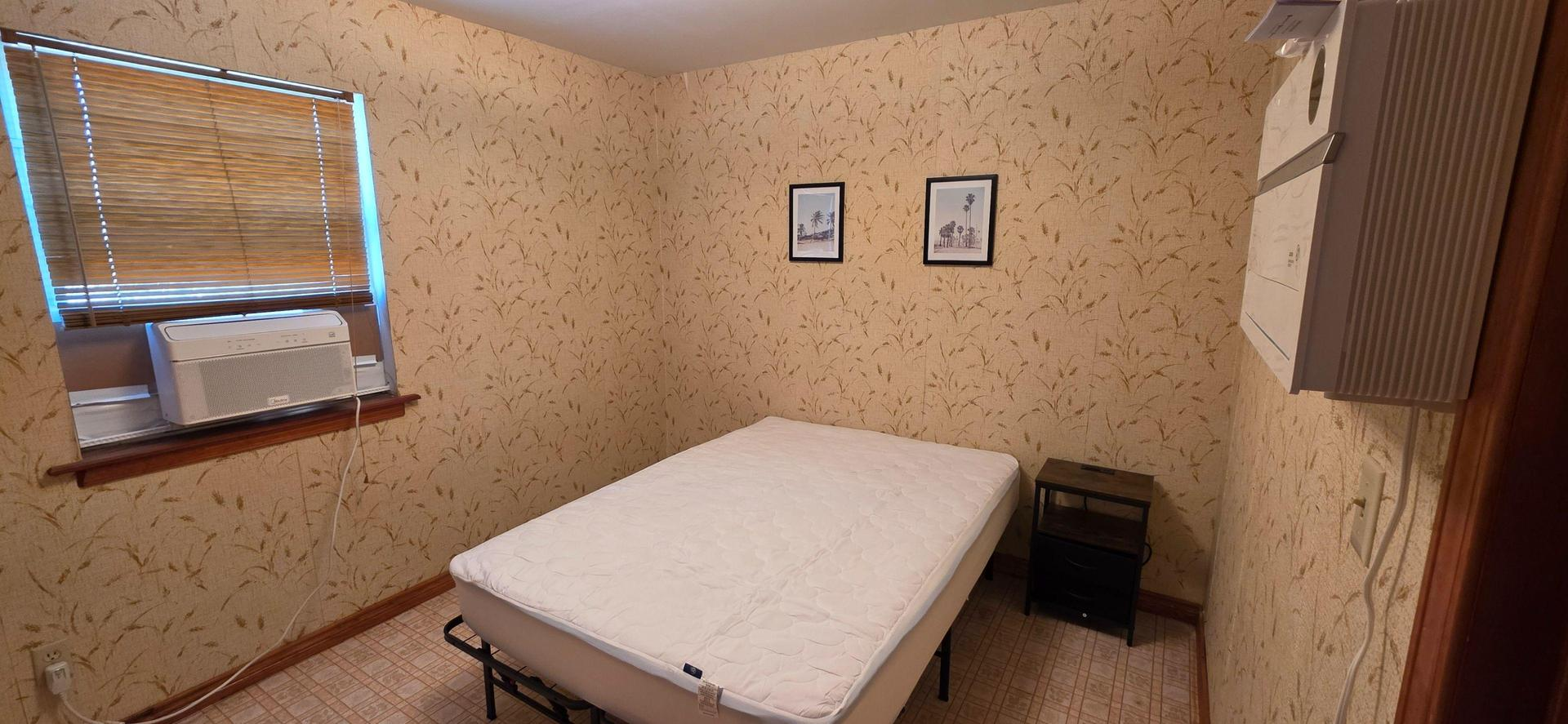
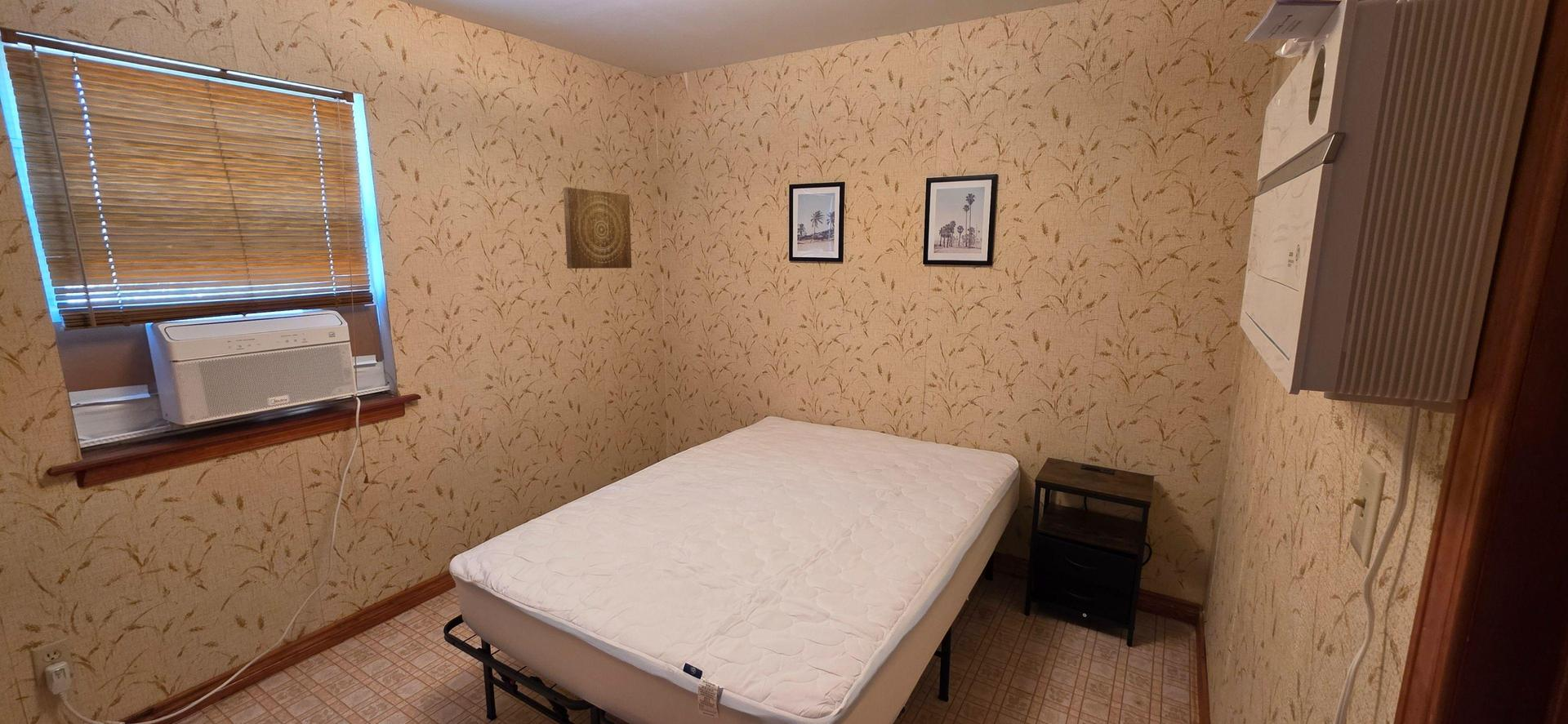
+ wall art (599, 229)
